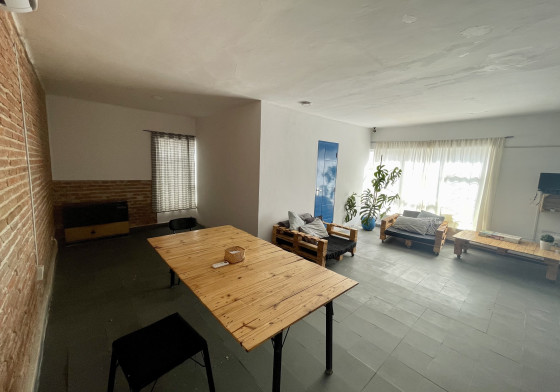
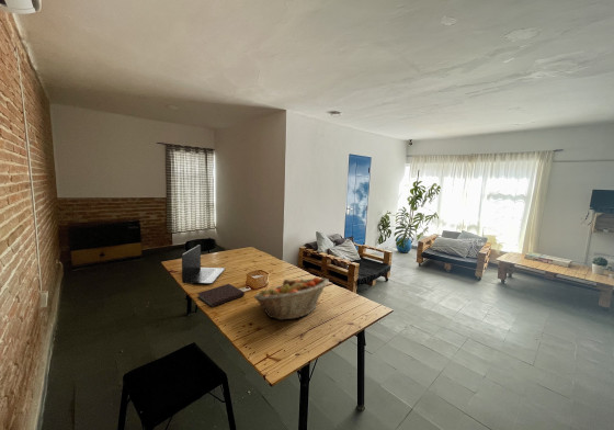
+ notebook (220, 294)
+ fruit basket (293, 293)
+ laptop (205, 268)
